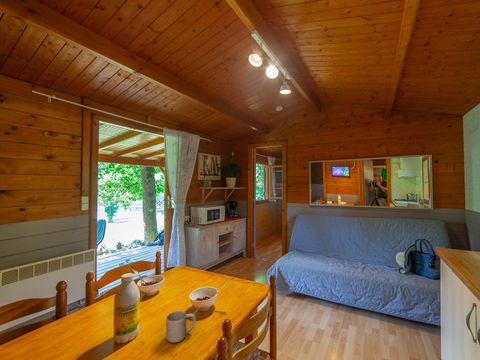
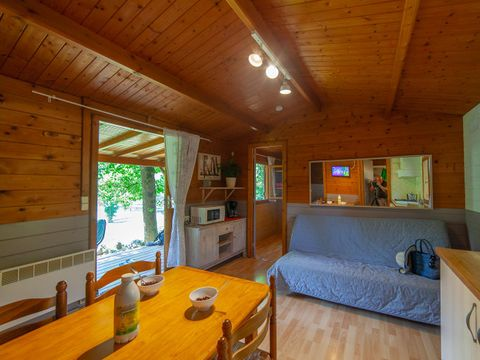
- mug (181, 325)
